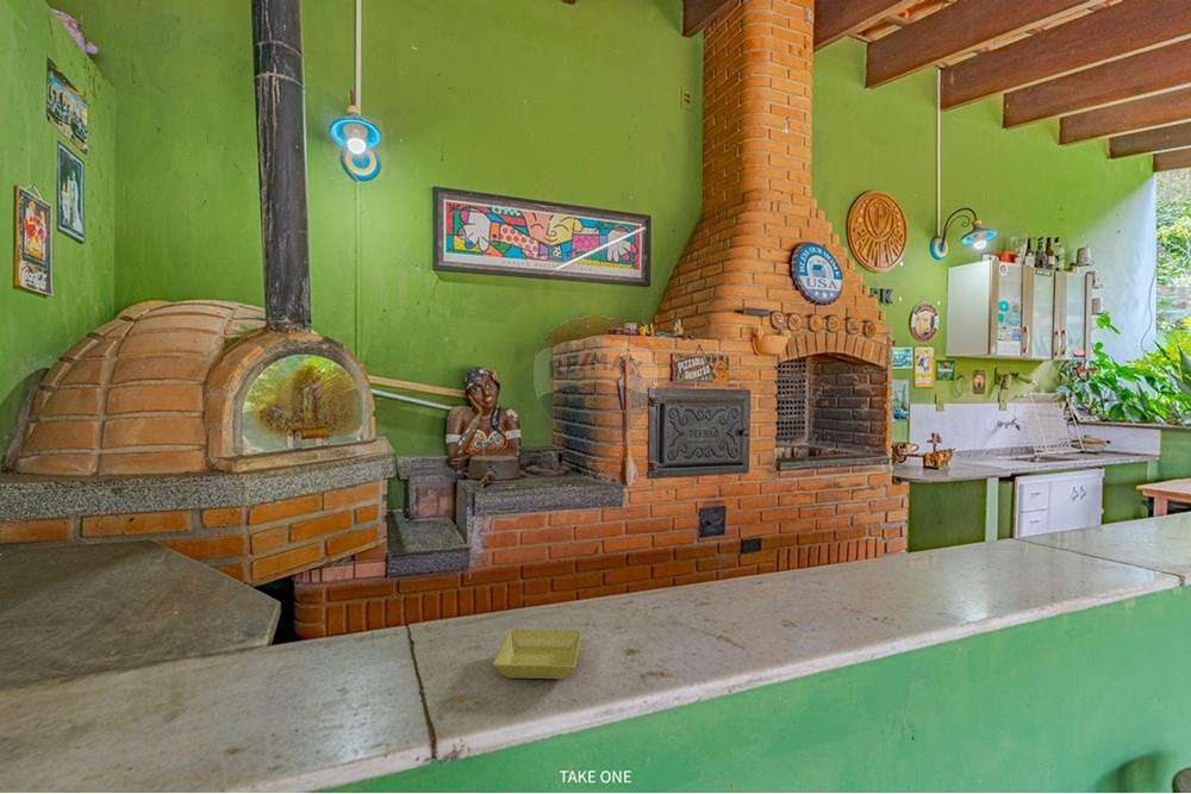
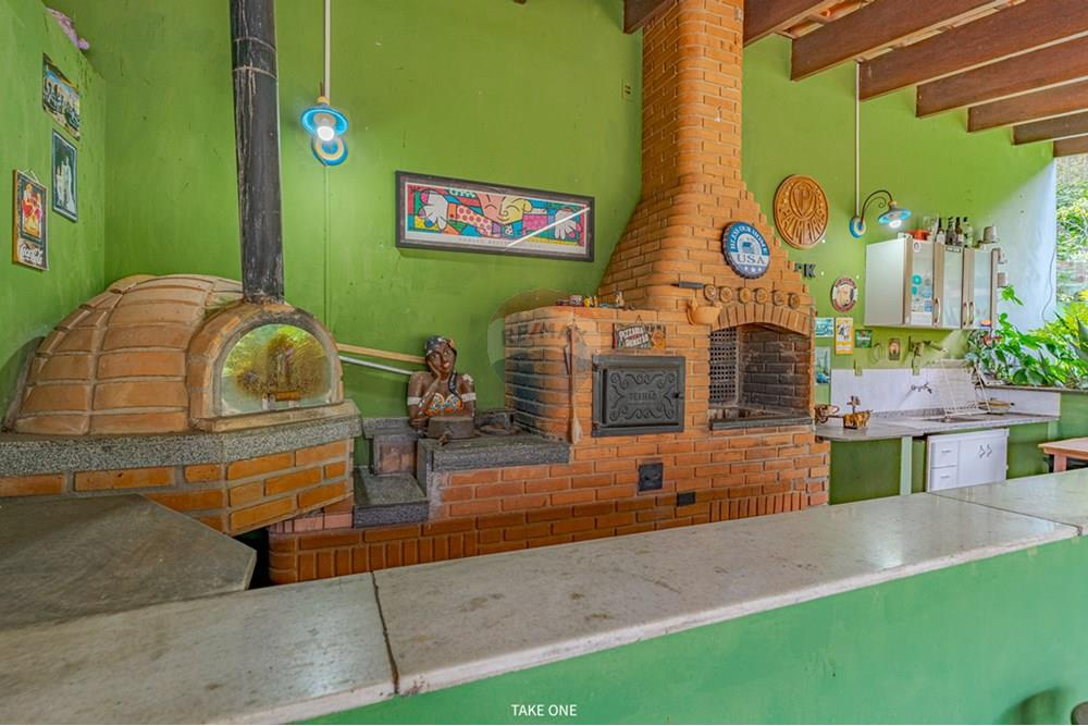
- saucer (540, 655)
